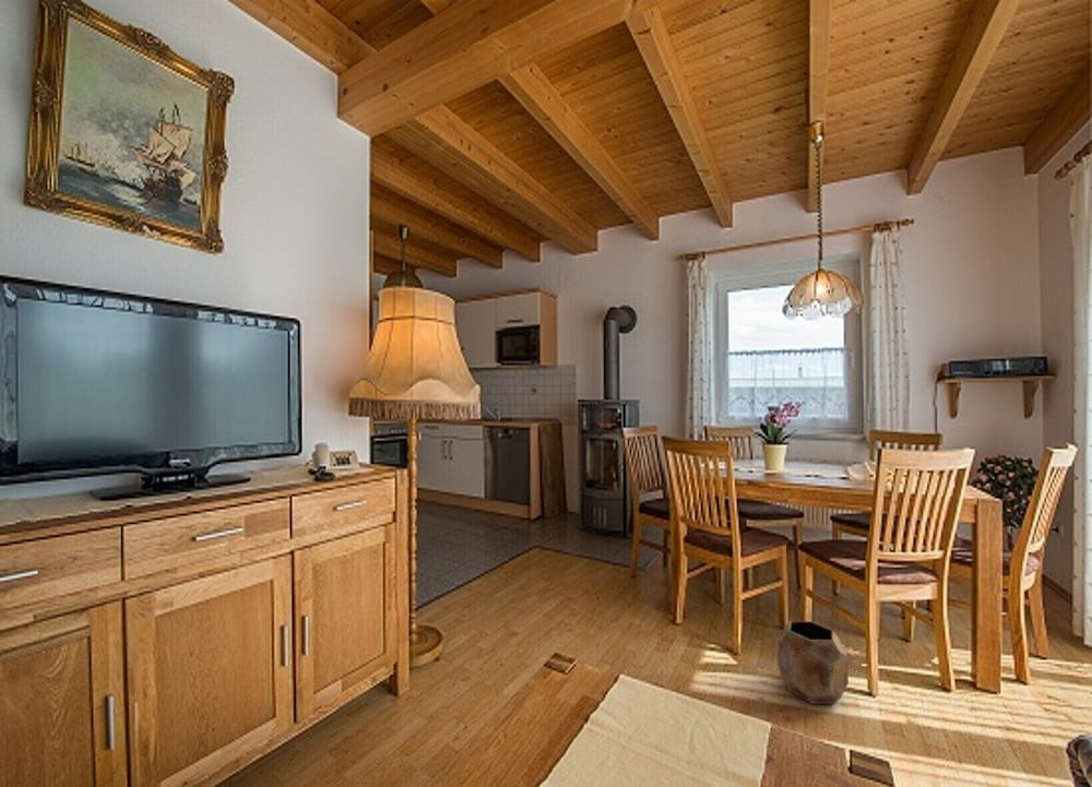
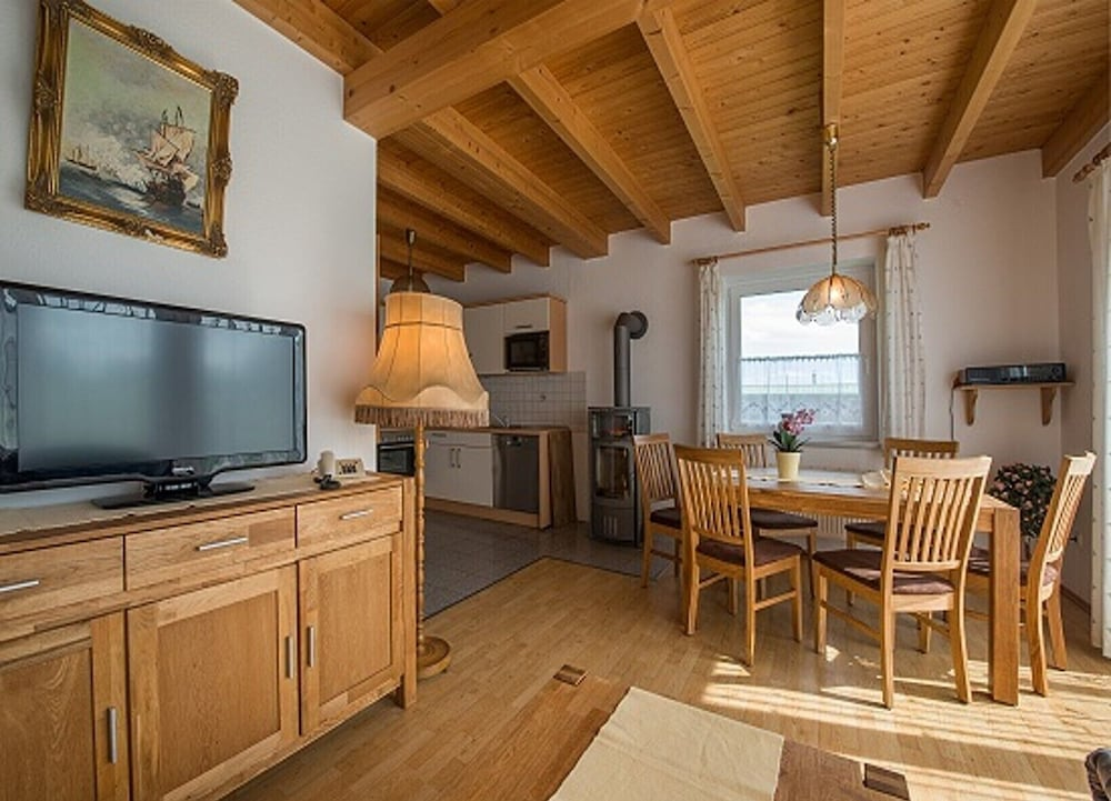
- planter (810, 660)
